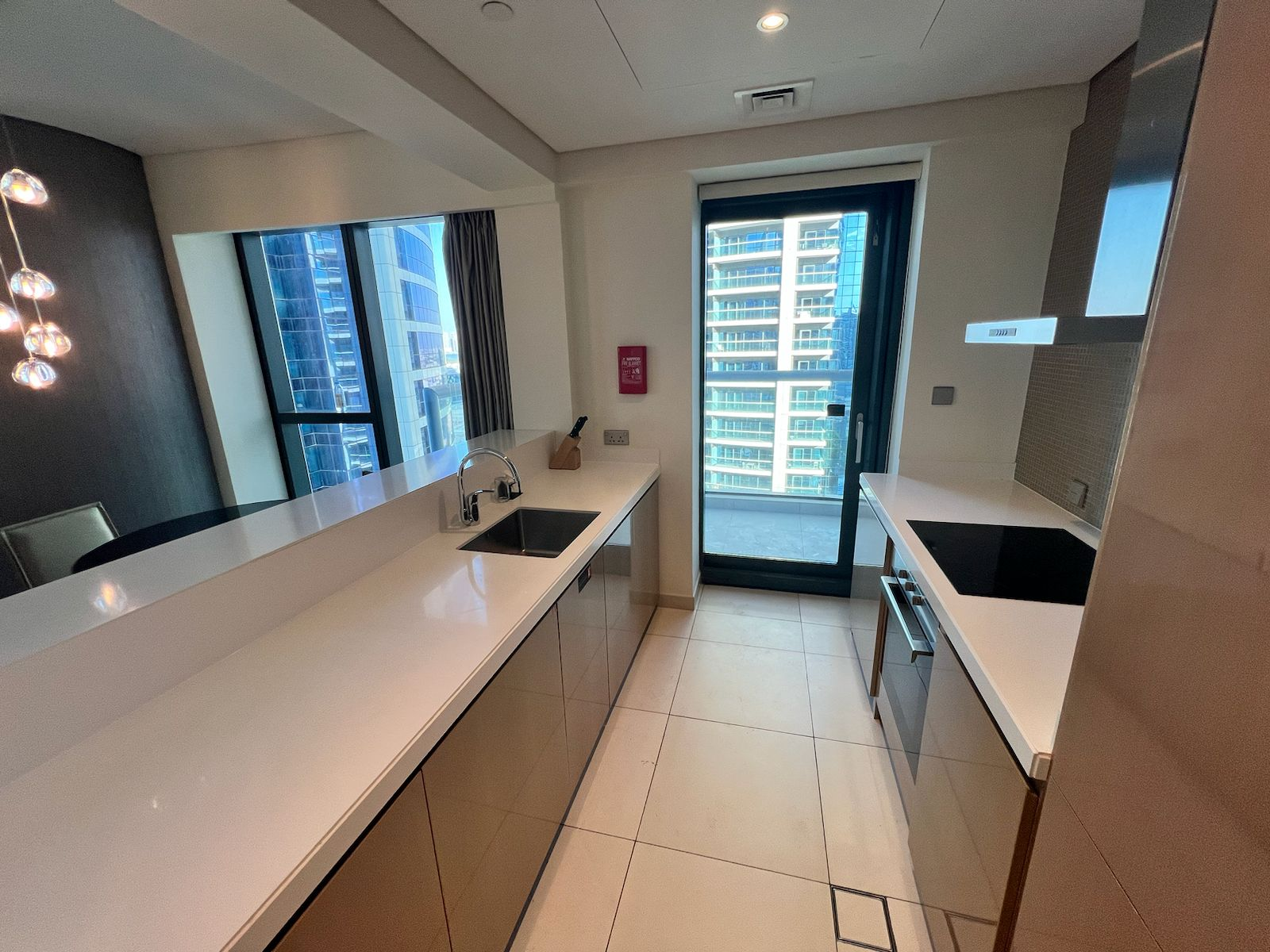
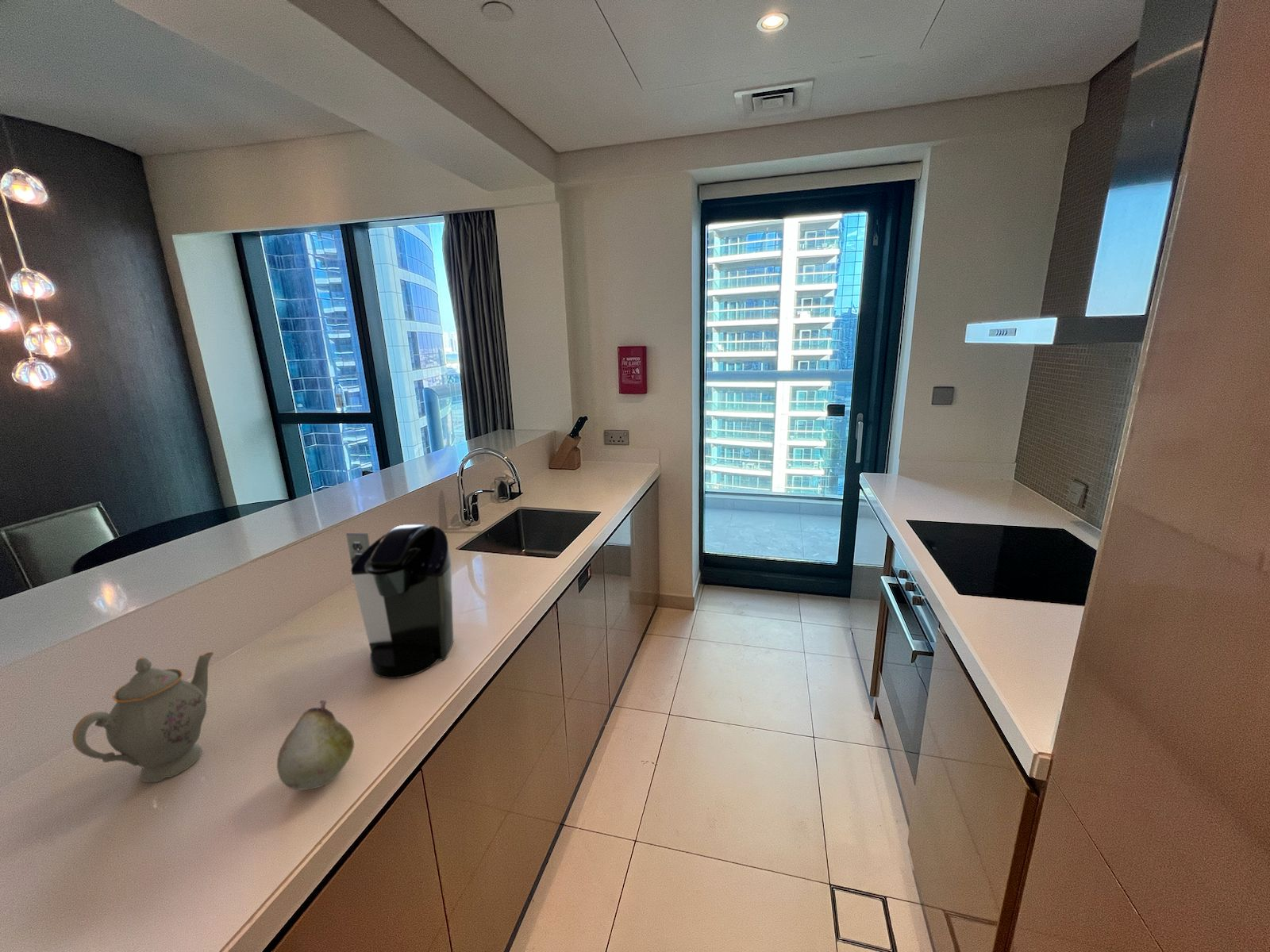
+ fruit (314, 746)
+ coffee maker (386, 589)
+ chinaware (157, 712)
